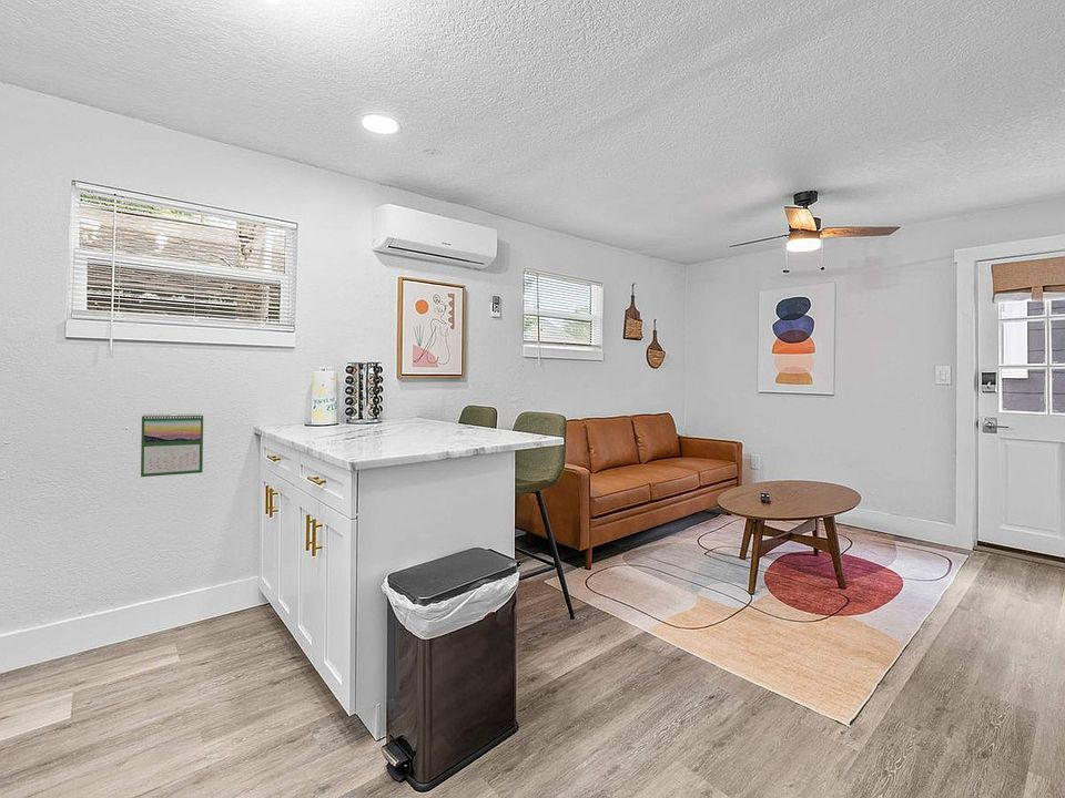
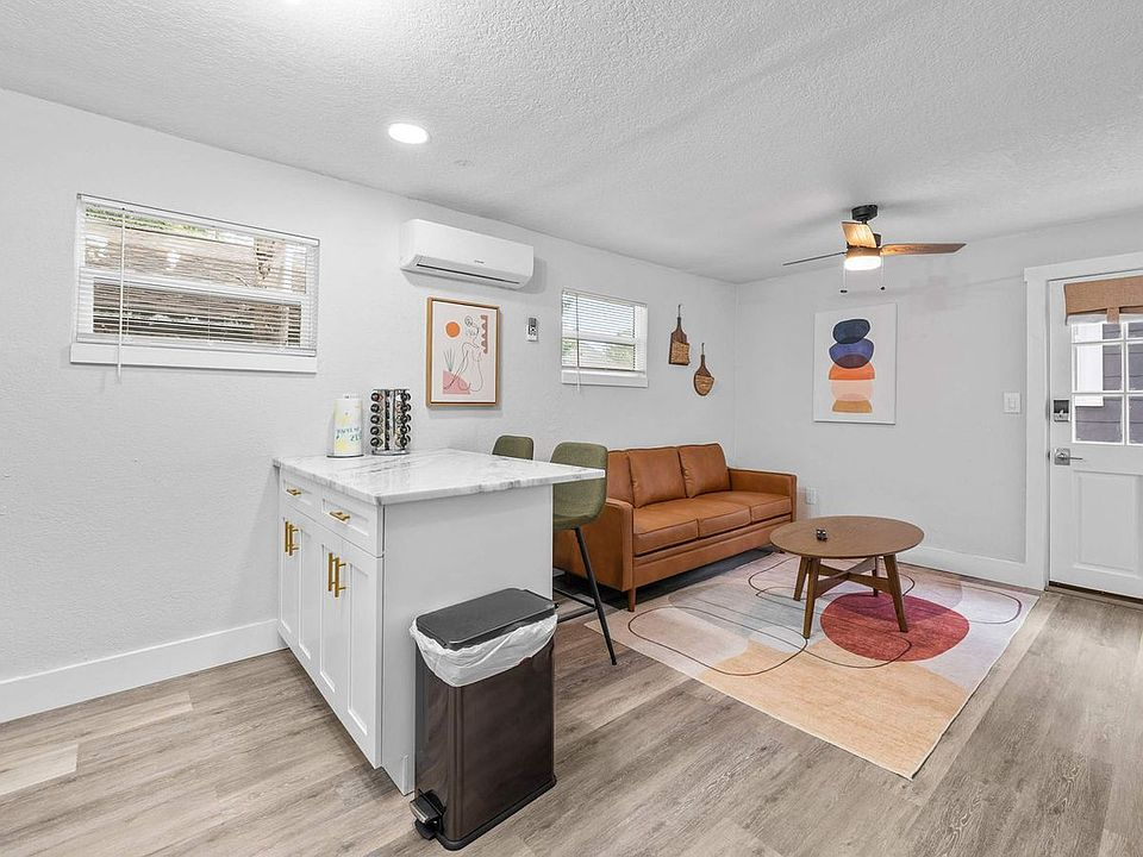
- calendar (173, 443)
